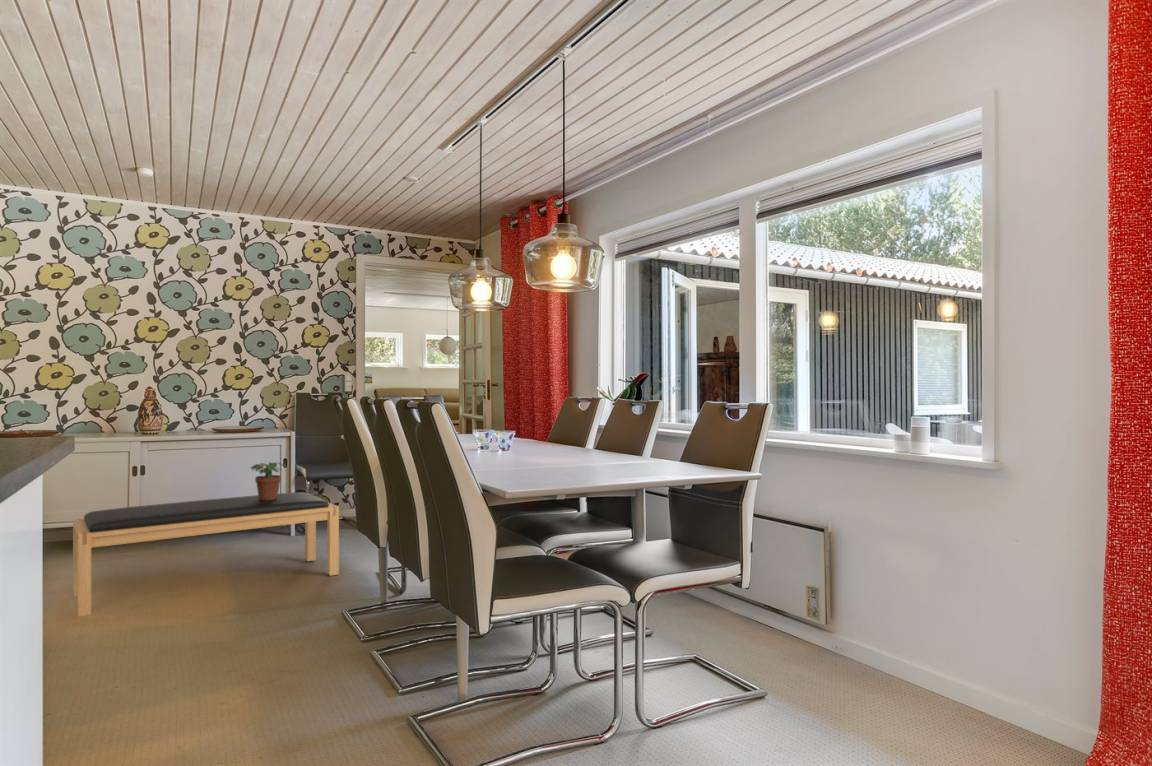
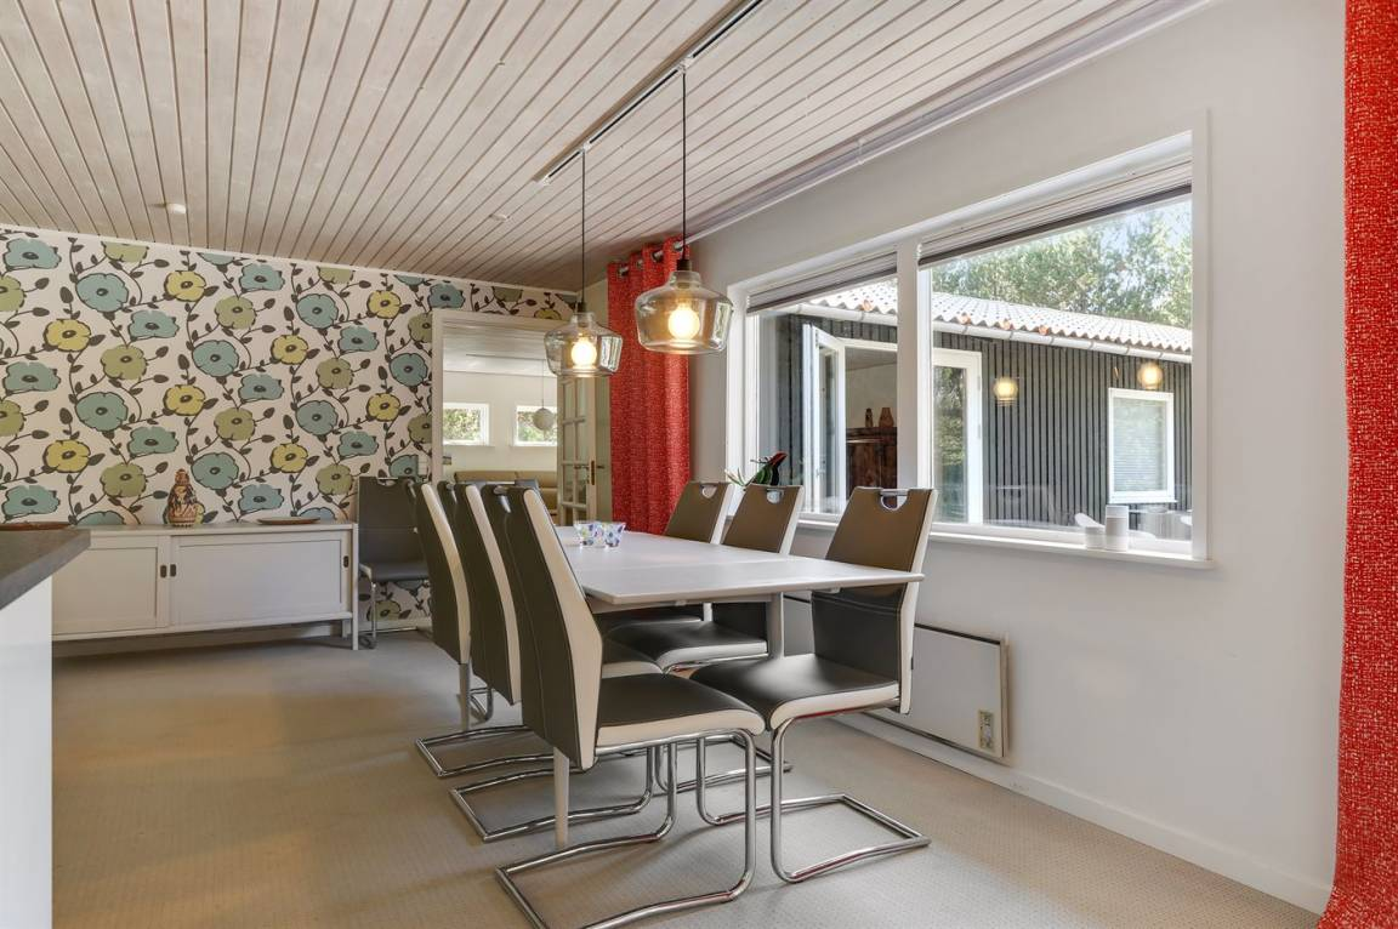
- bench (211, 533)
- potted plant (268, 480)
